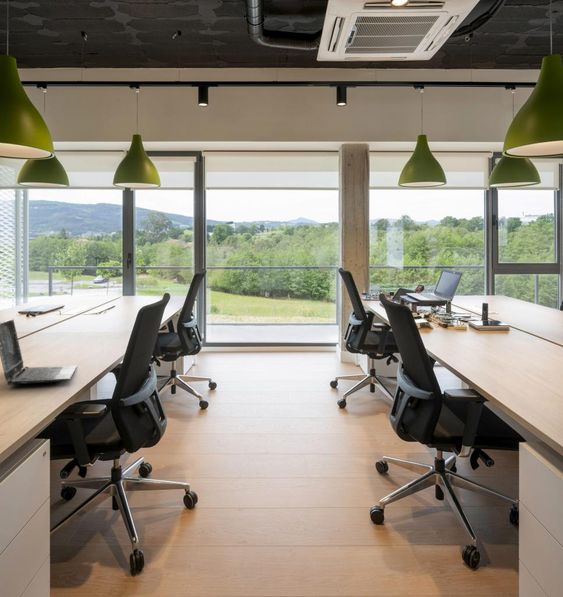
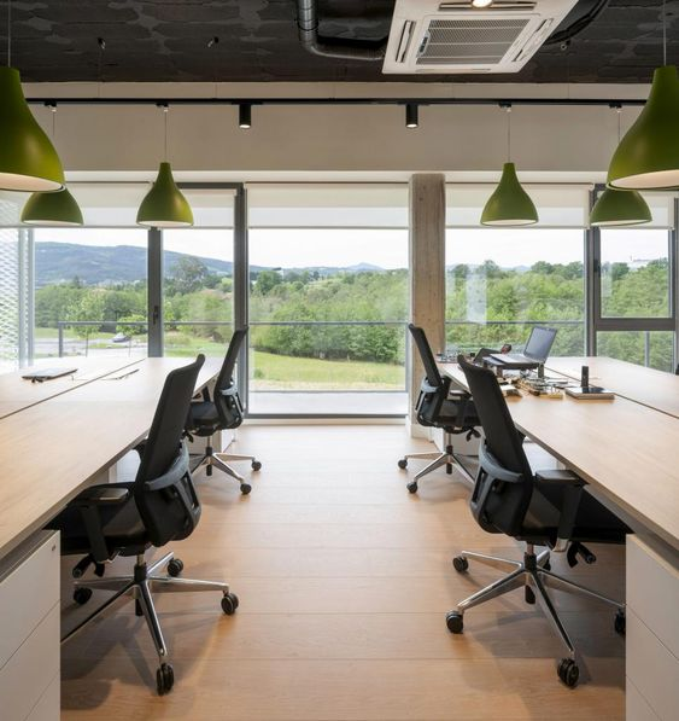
- laptop (39, 367)
